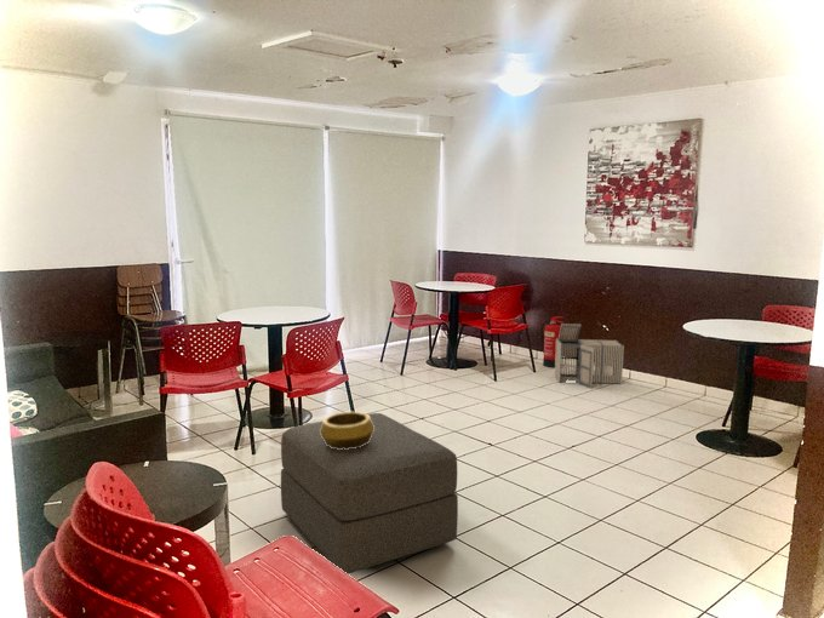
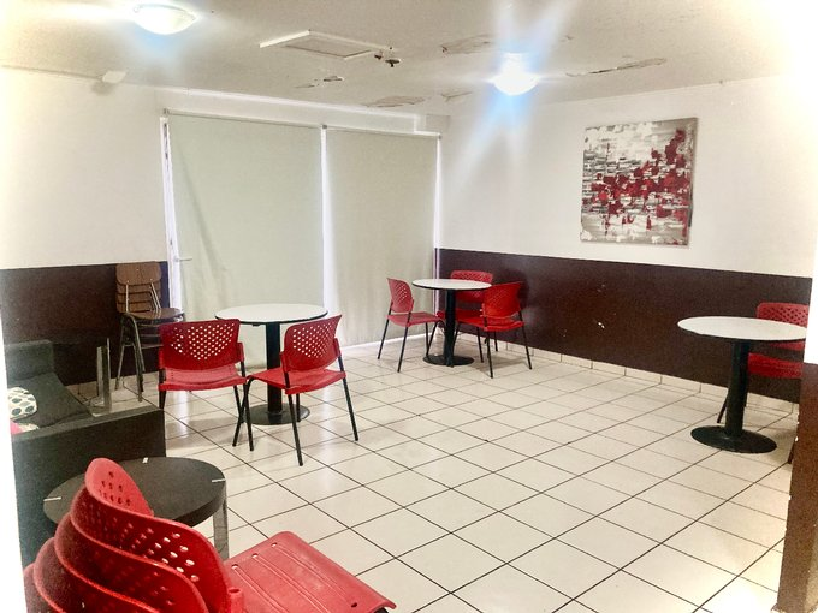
- ottoman (365, 482)
- storage bin (588, 351)
- fire extinguisher (551, 341)
- decorative bowl (348, 430)
